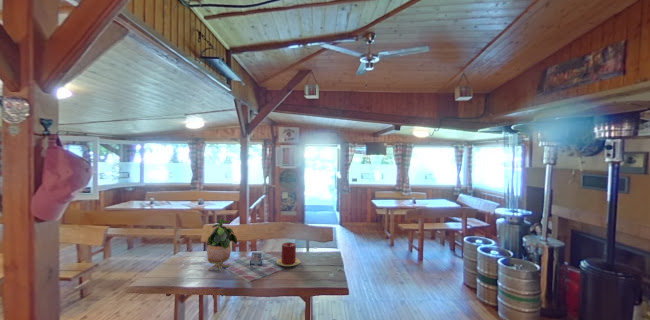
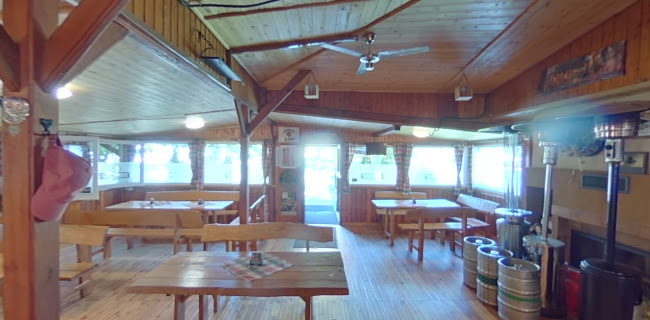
- candle (288, 253)
- potted plant (221, 243)
